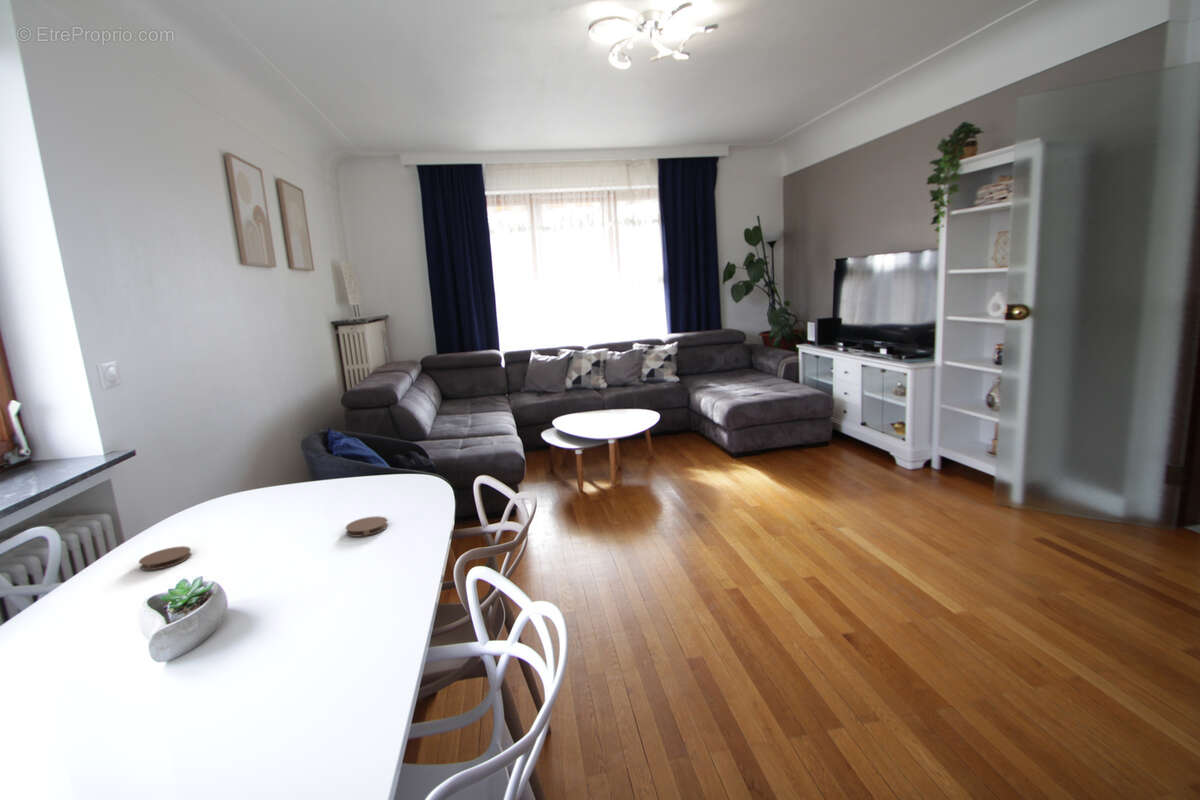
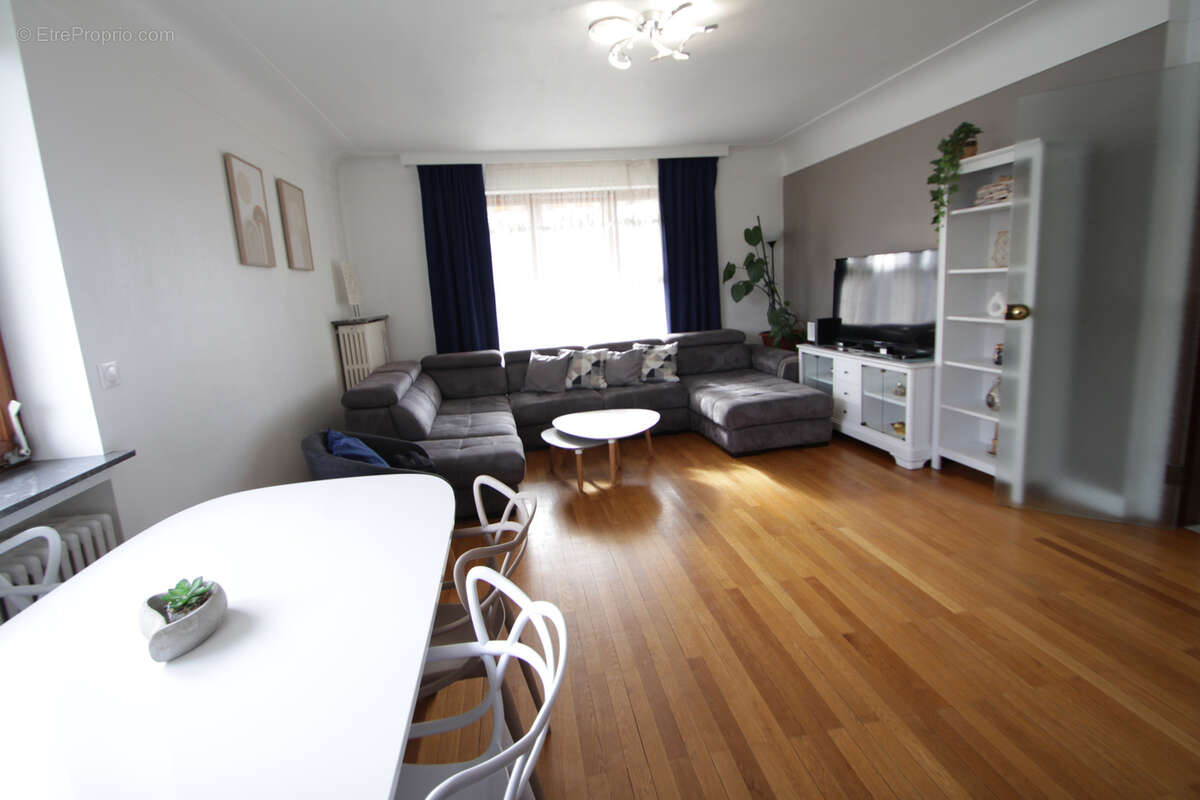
- coaster (165, 557)
- coaster (367, 526)
